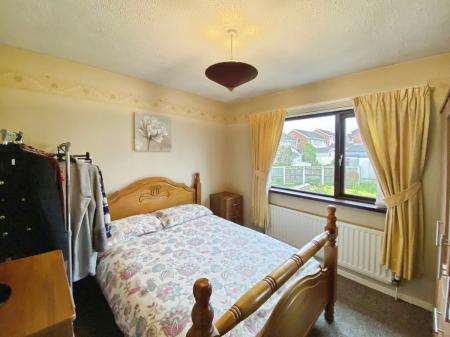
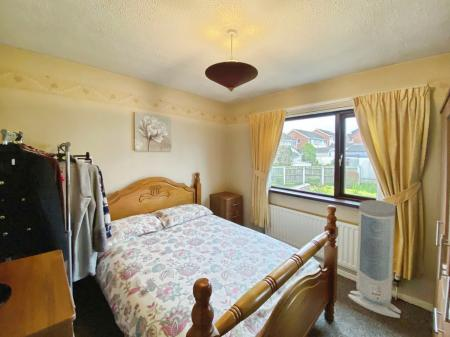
+ air purifier (374, 253)
